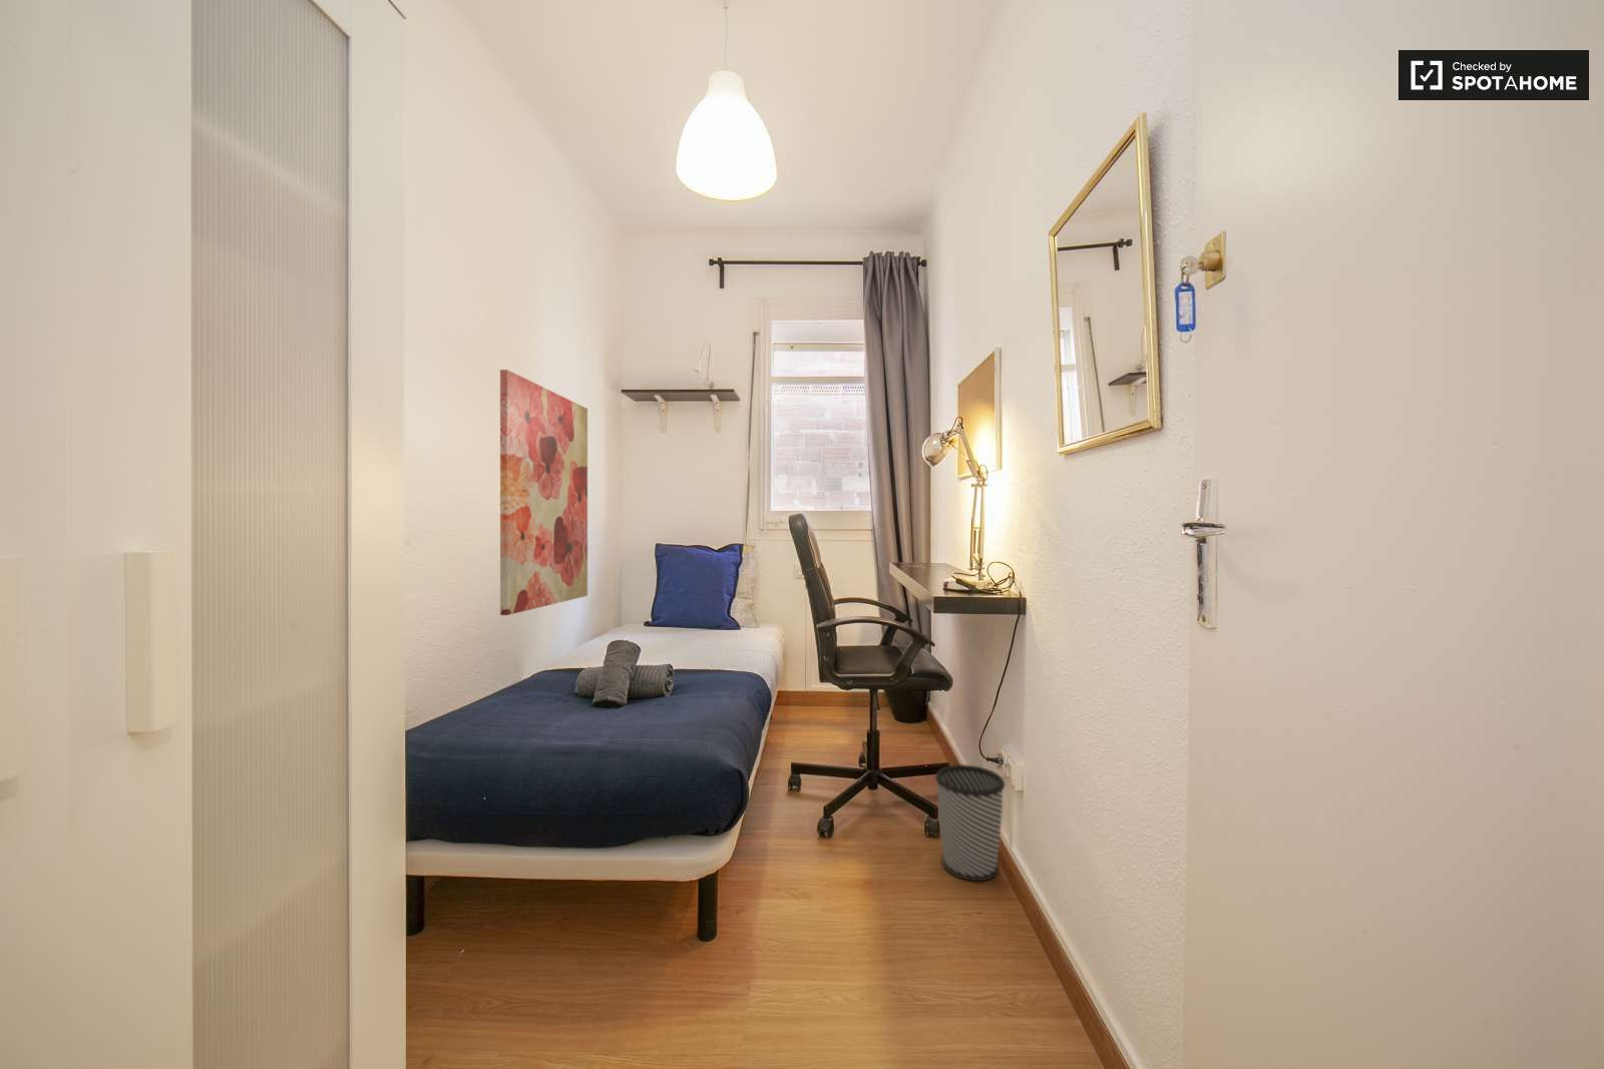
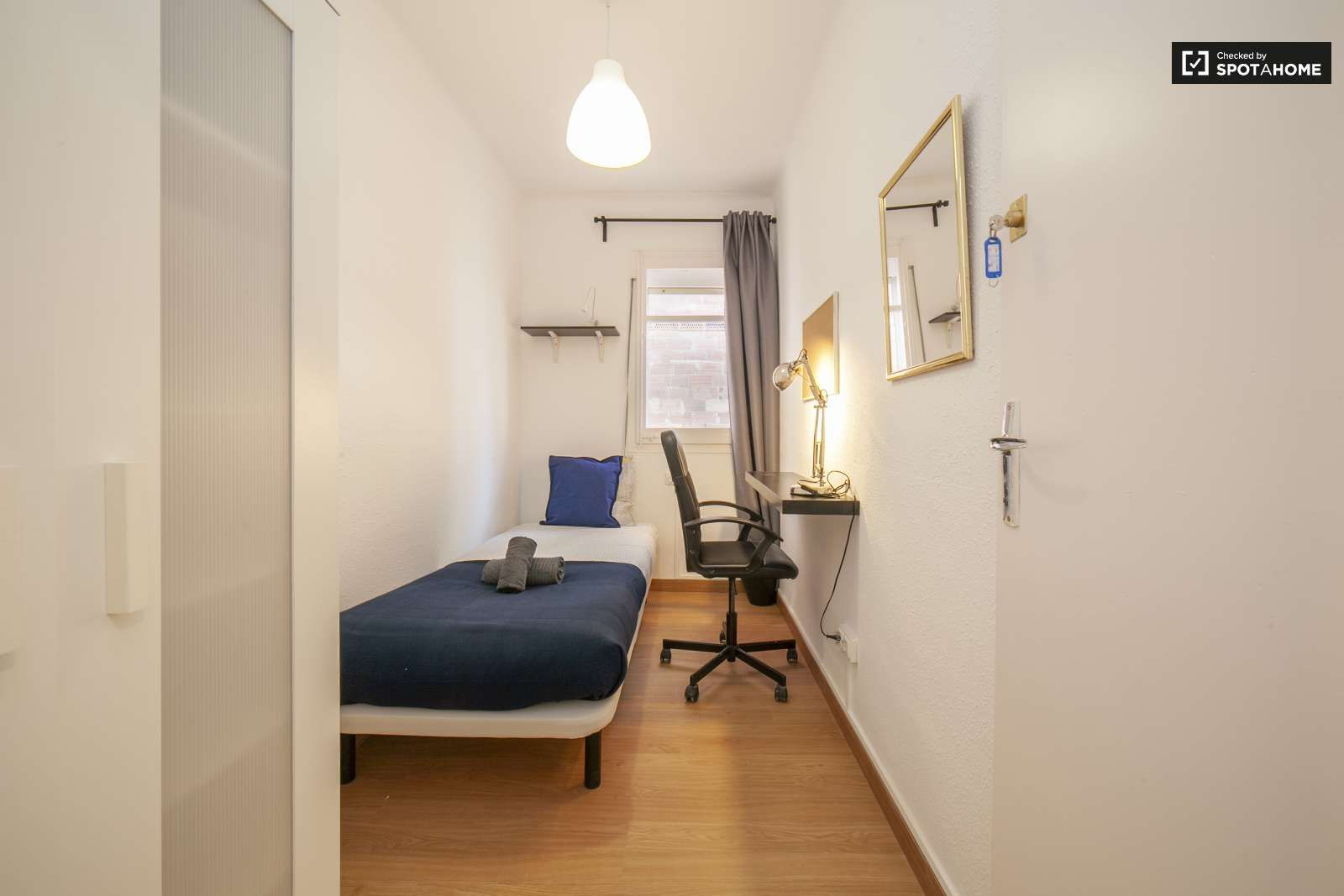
- wall art (549, 498)
- wastebasket (969, 821)
